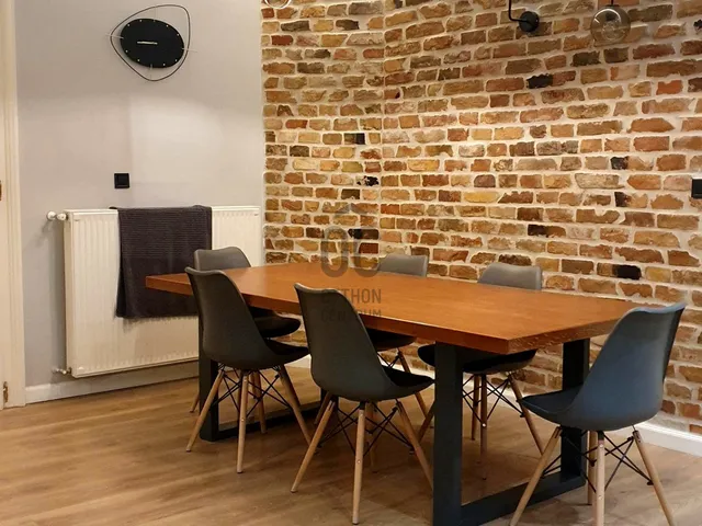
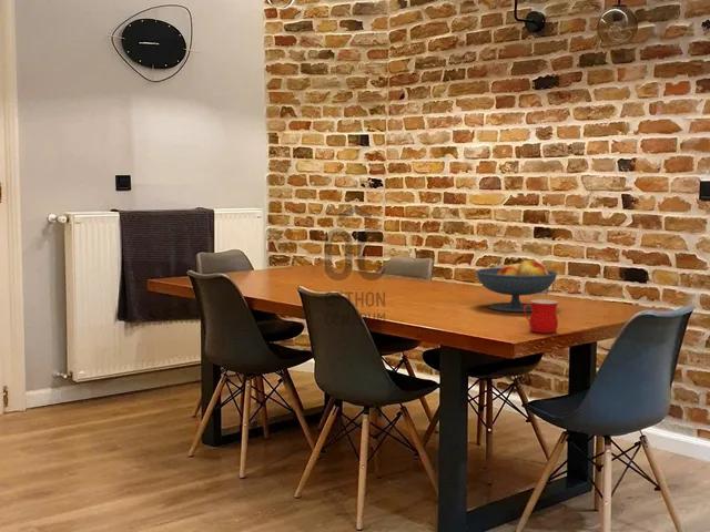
+ fruit bowl (516, 283)
+ mug (539, 316)
